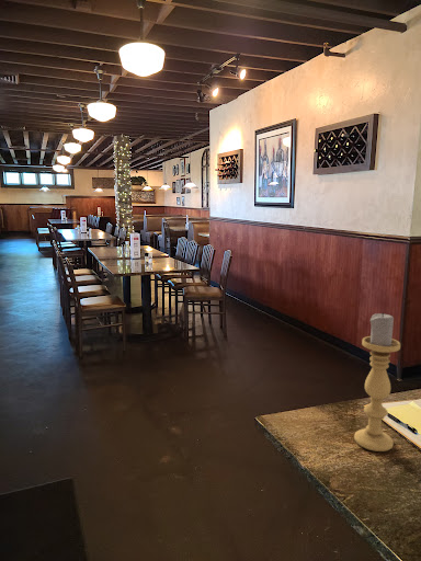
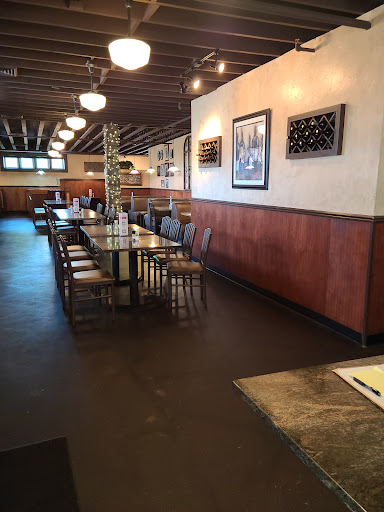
- candle holder (378, 378)
